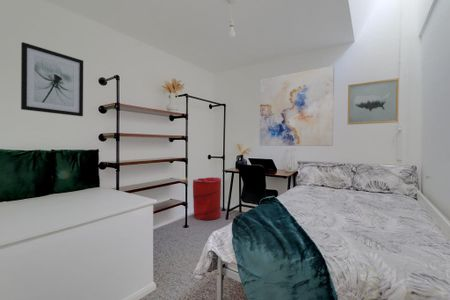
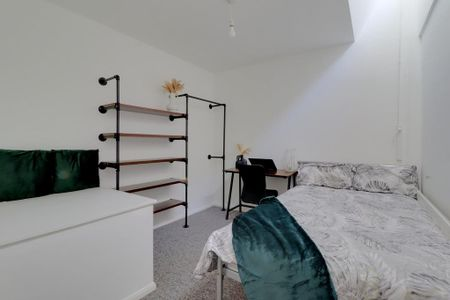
- laundry hamper (206, 196)
- wall art (54, 82)
- wall art (371, 102)
- wall art (293, 109)
